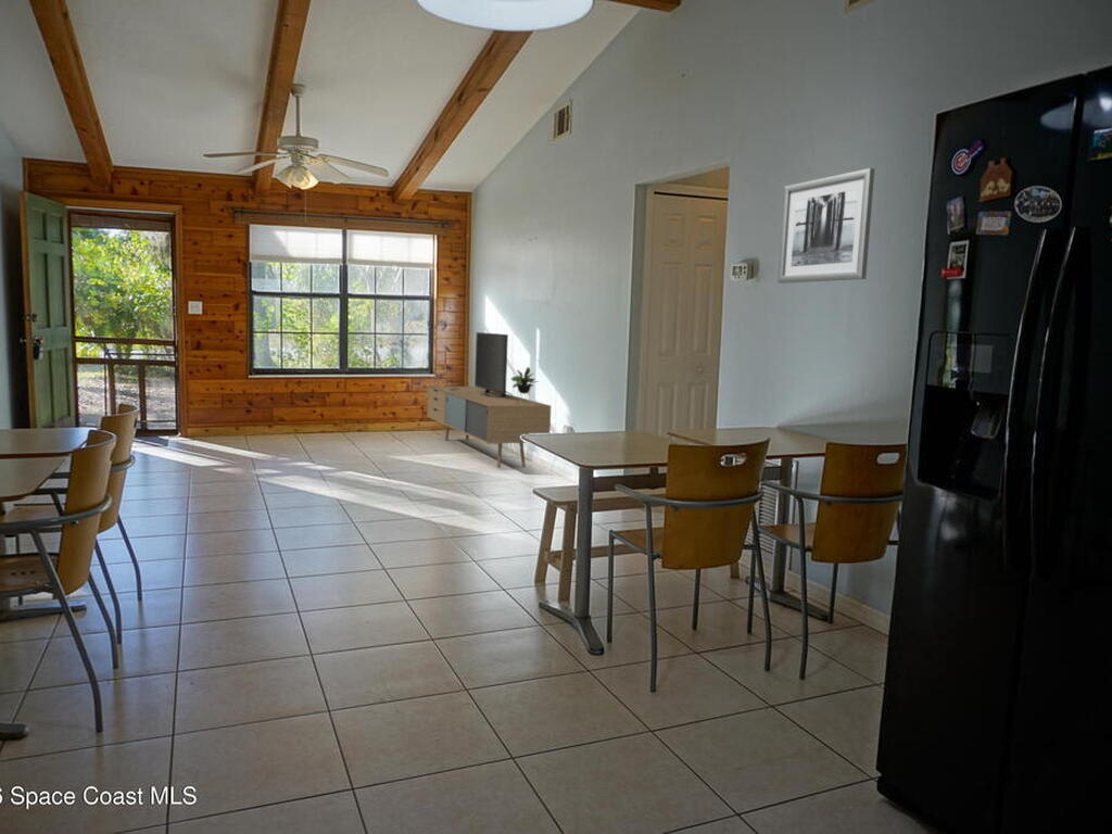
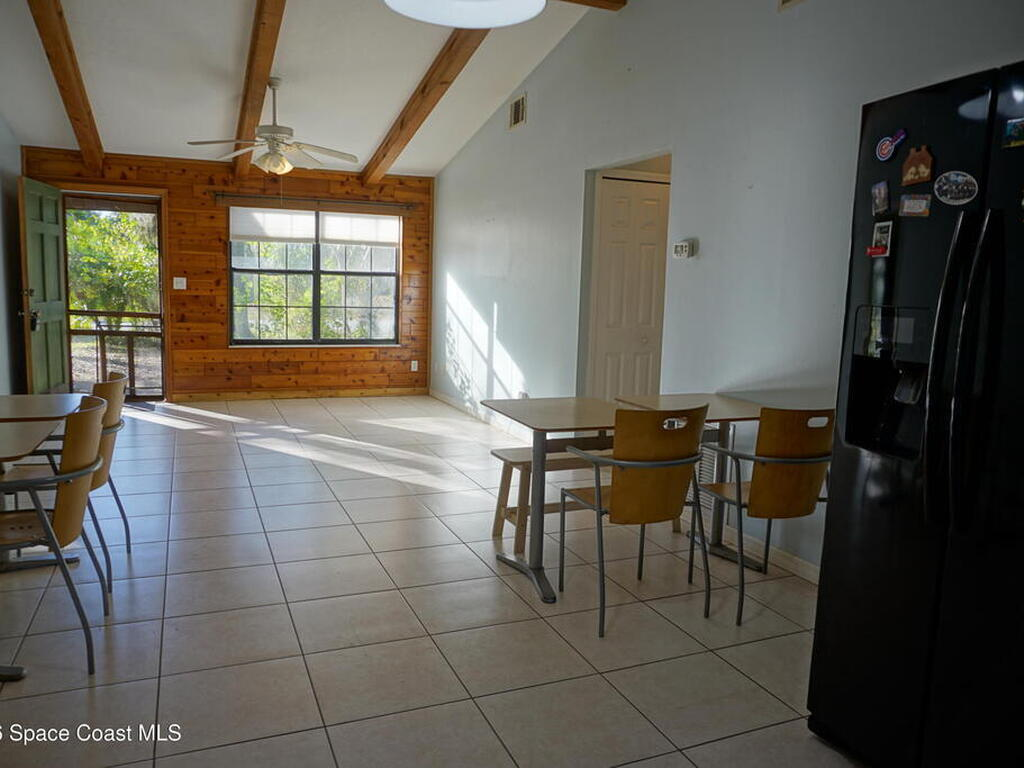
- media console (484, 393)
- wall art (822, 229)
